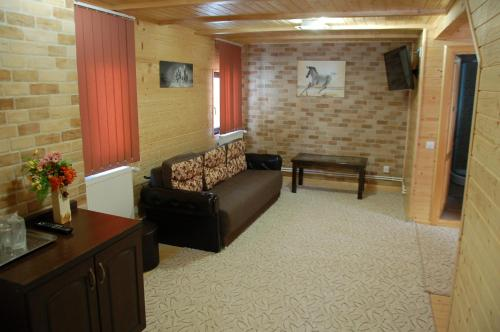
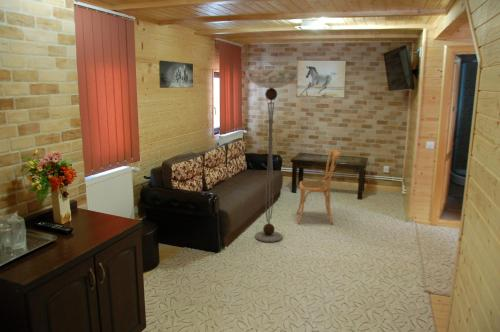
+ floor lamp (270, 157)
+ chair (317, 186)
